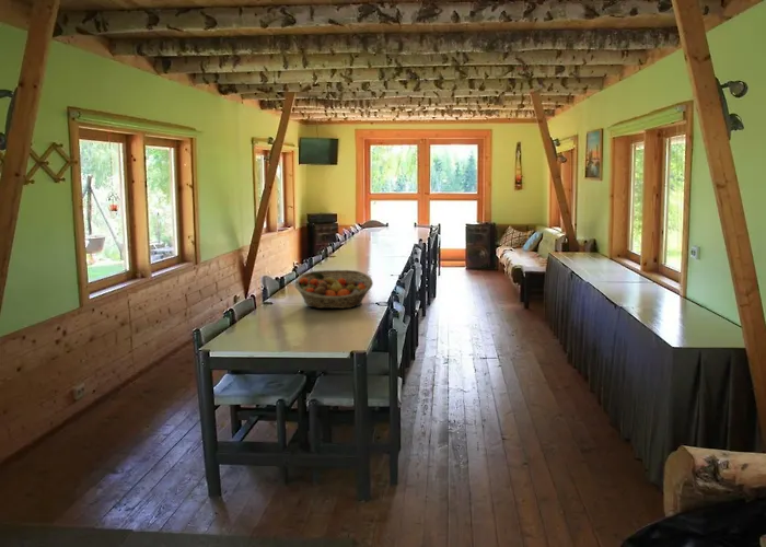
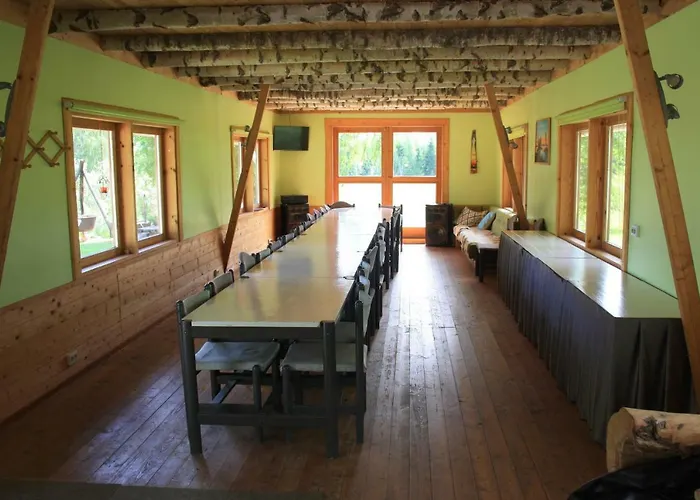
- fruit basket (334, 289)
